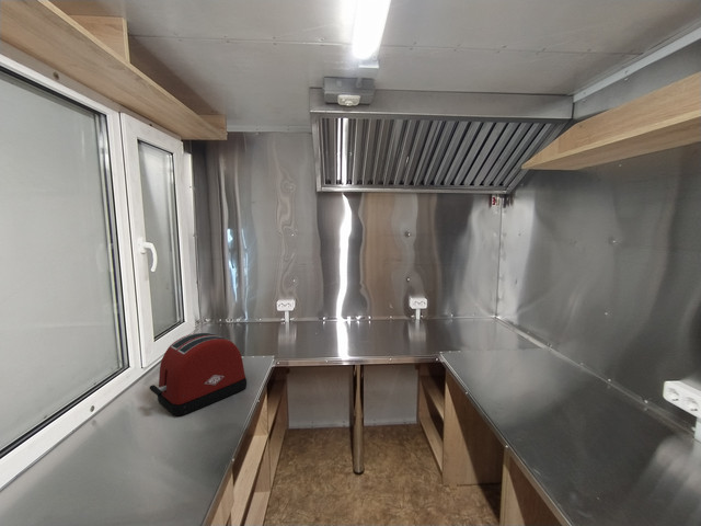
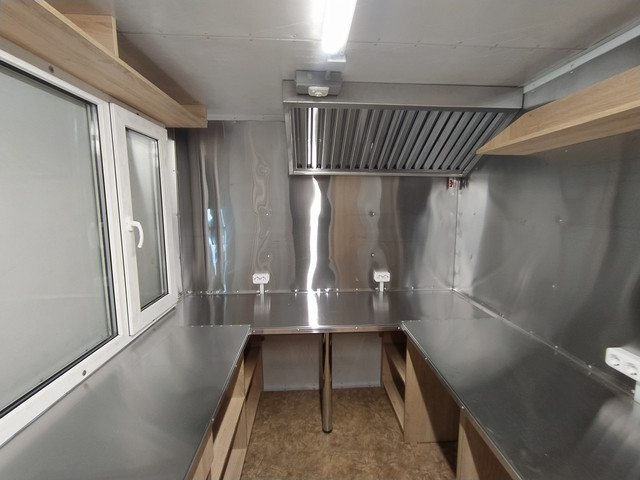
- toaster (202, 365)
